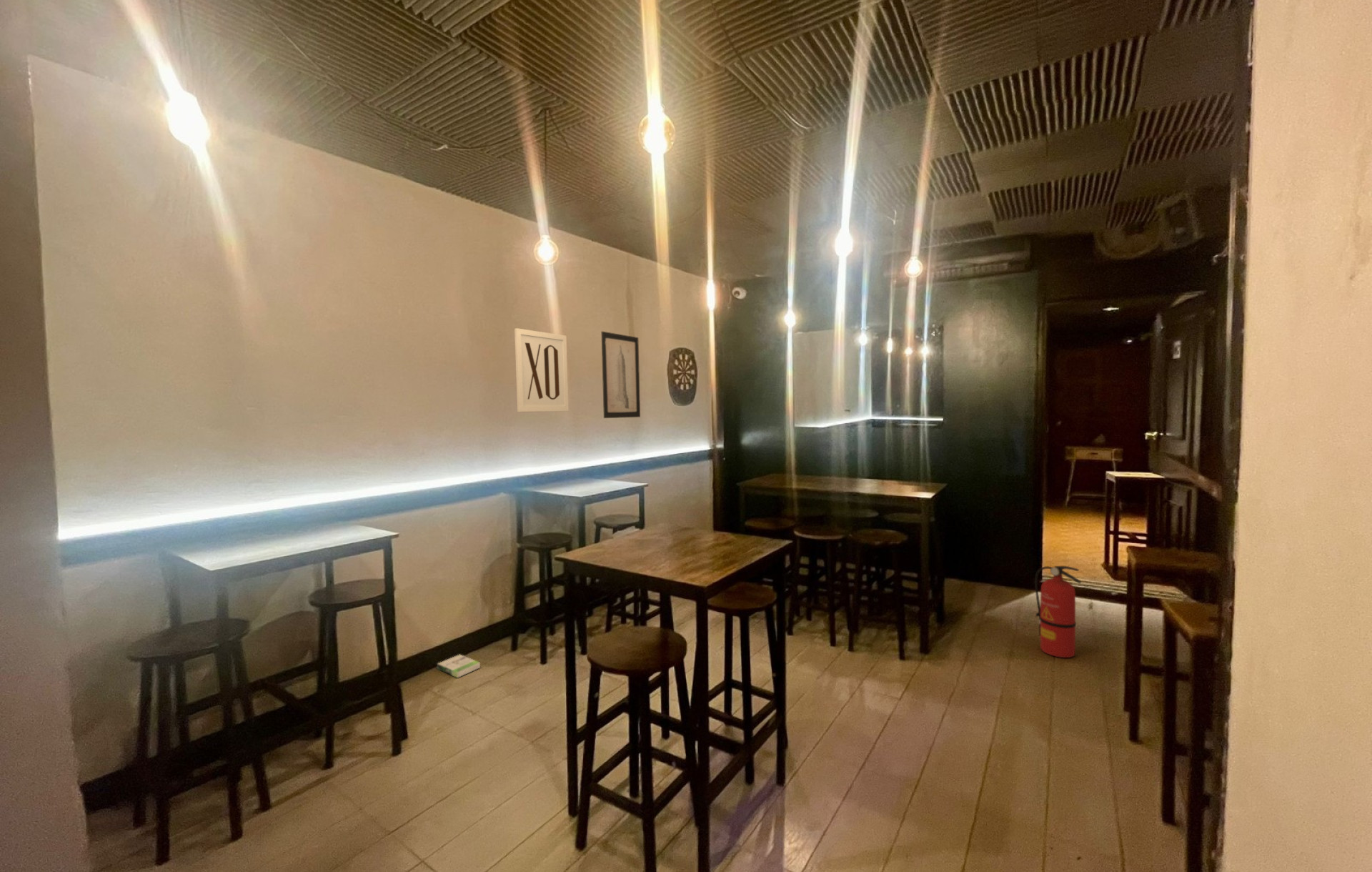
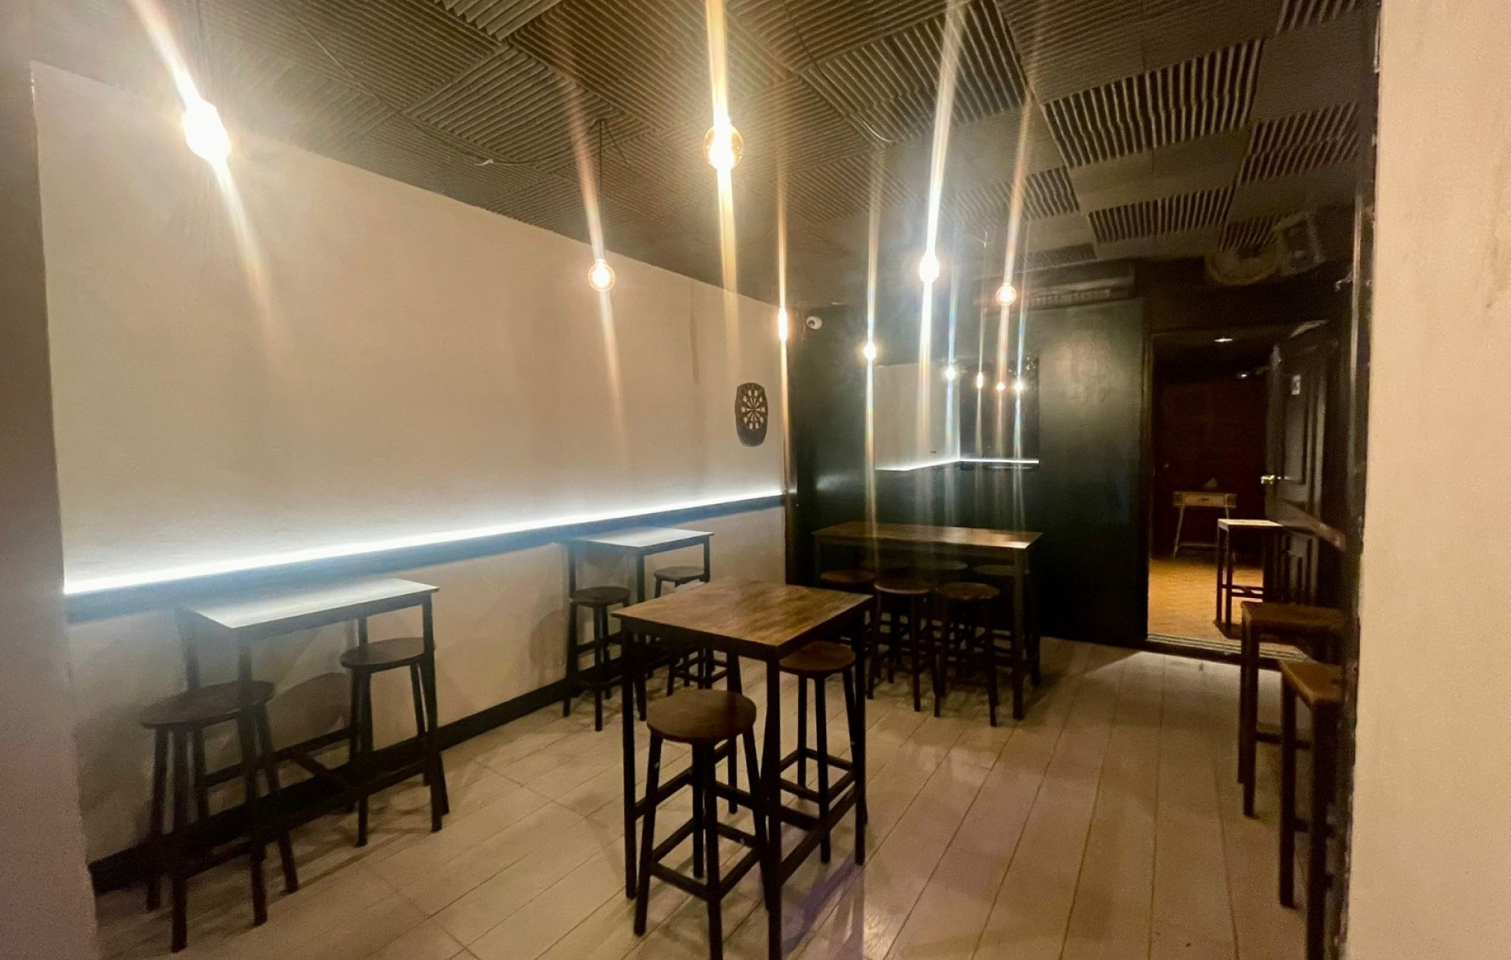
- wall art (622, 376)
- box (458, 665)
- wall art (542, 372)
- fire extinguisher (1056, 608)
